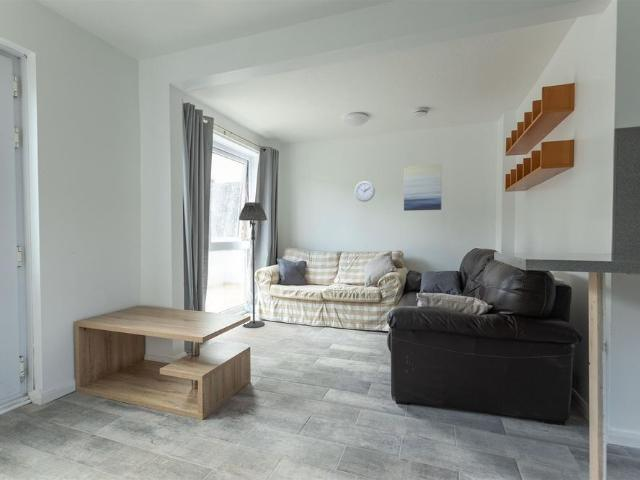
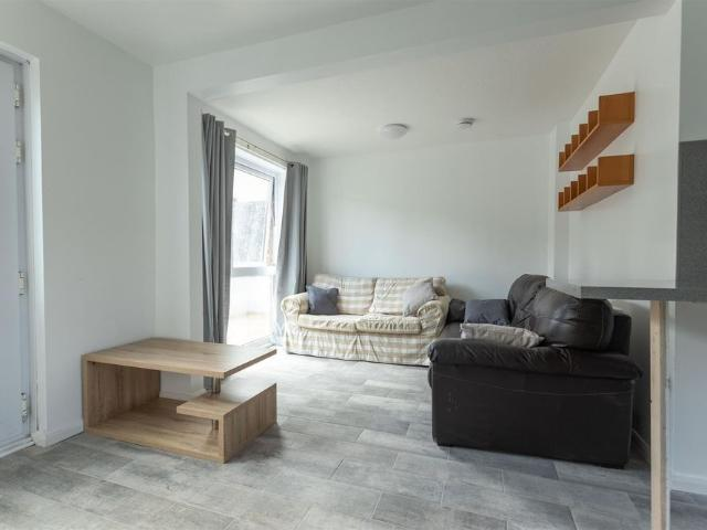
- wall clock (364, 191)
- wall art (422, 188)
- floor lamp (253, 264)
